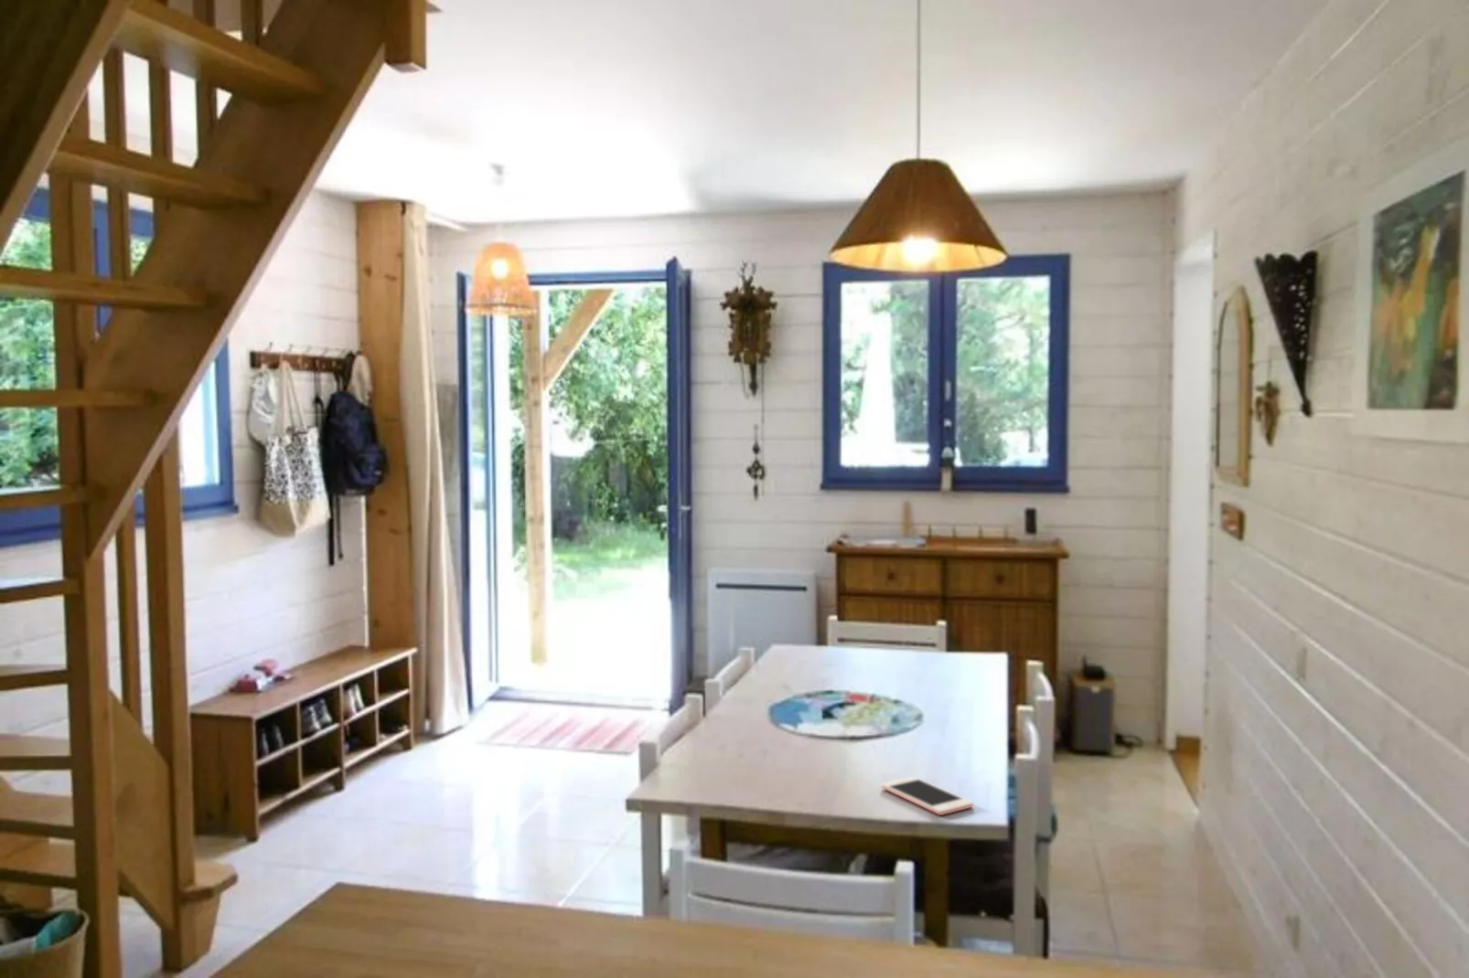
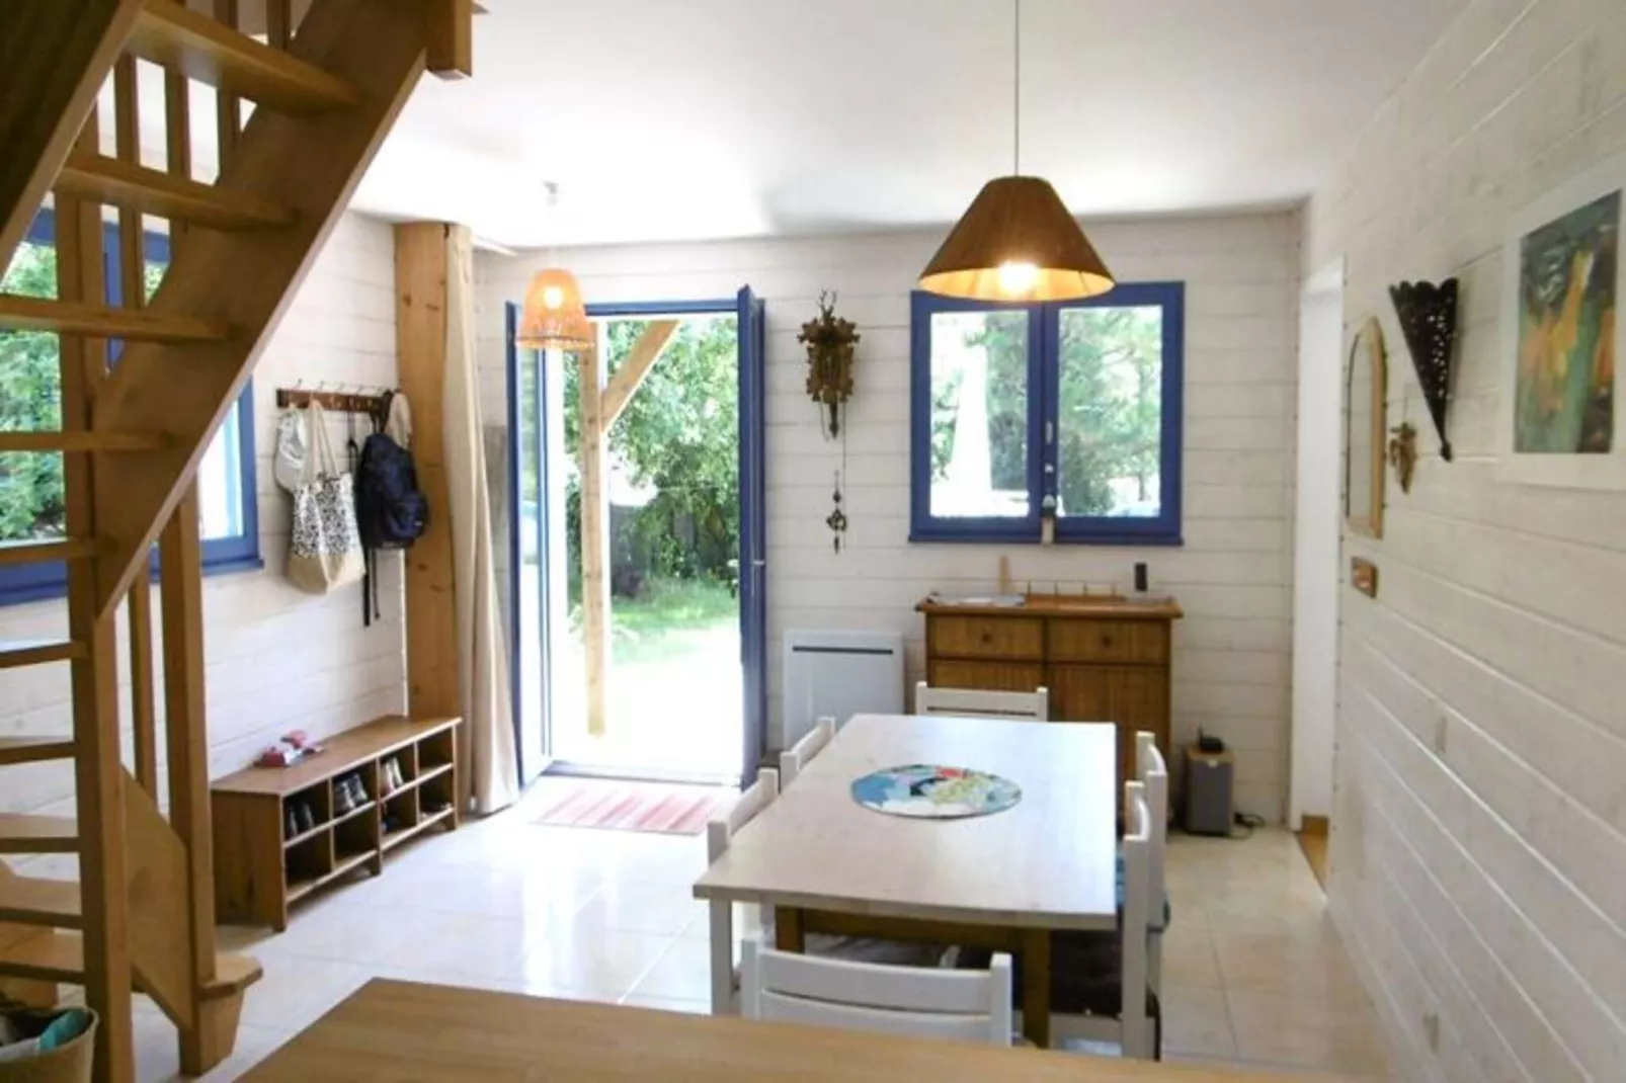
- cell phone (926, 796)
